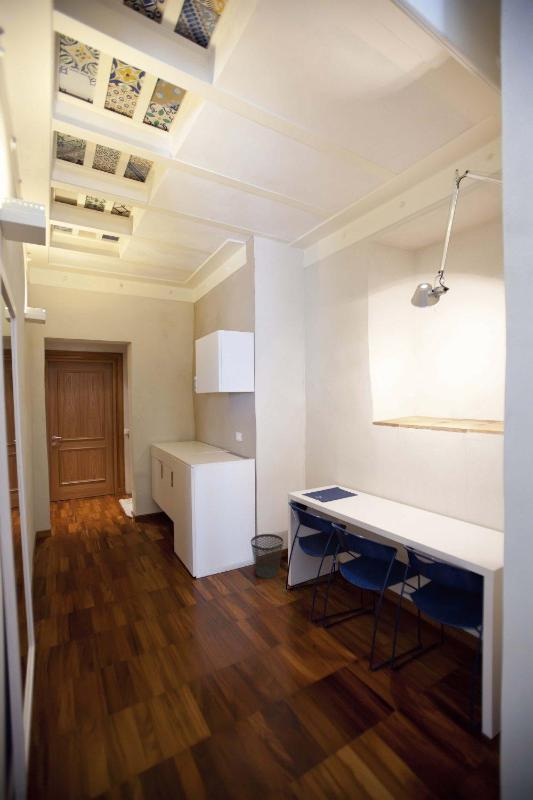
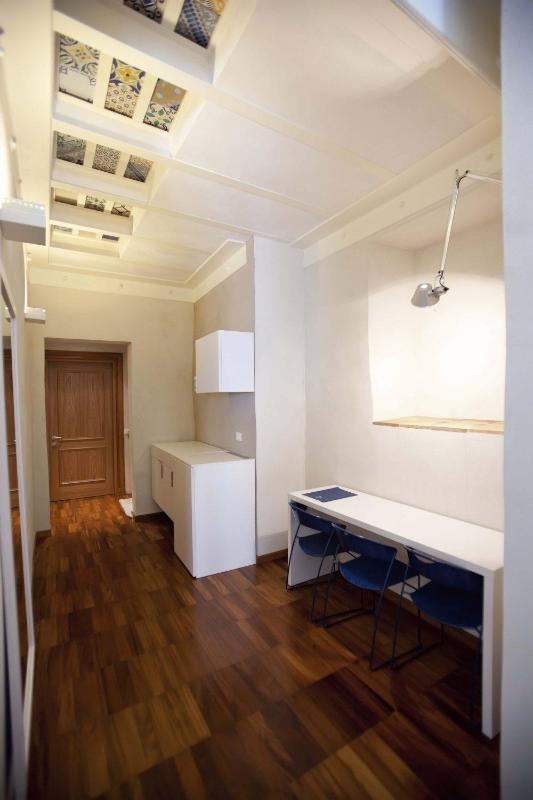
- wastebasket (267, 557)
